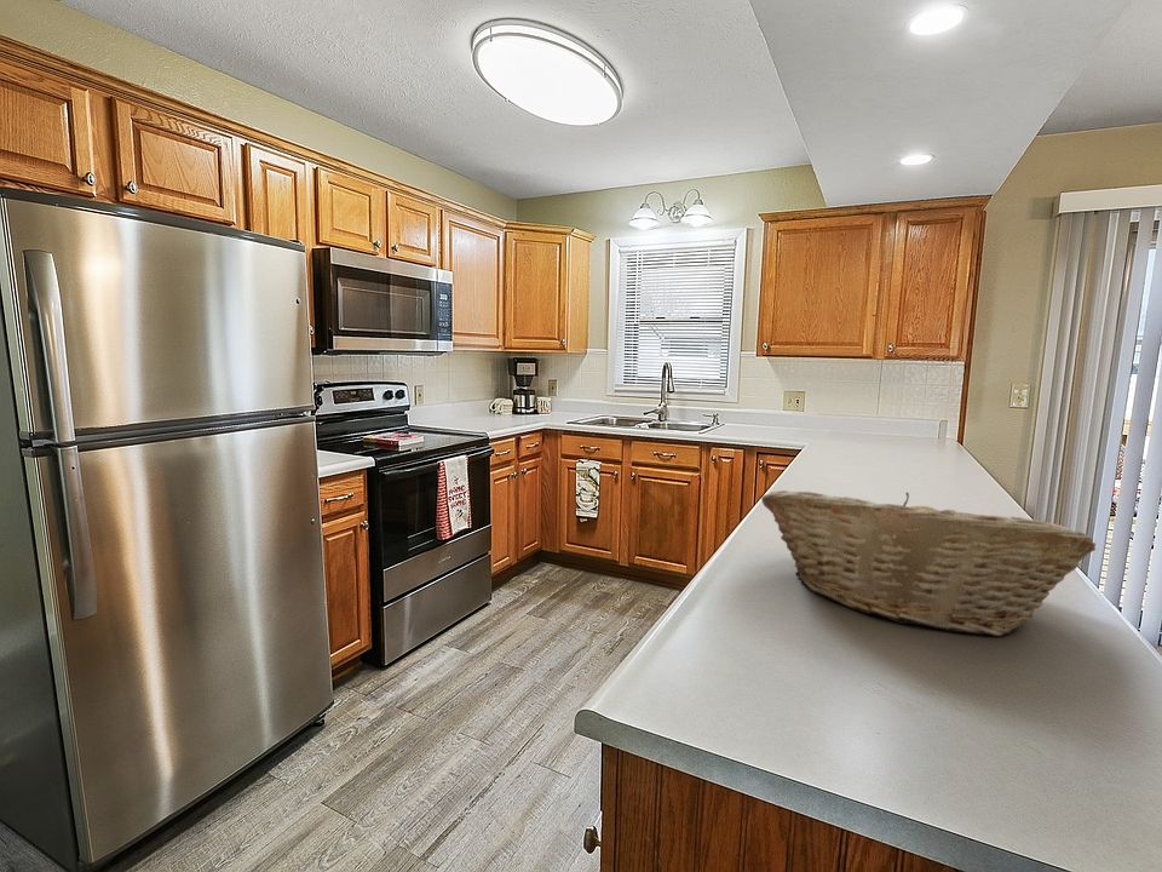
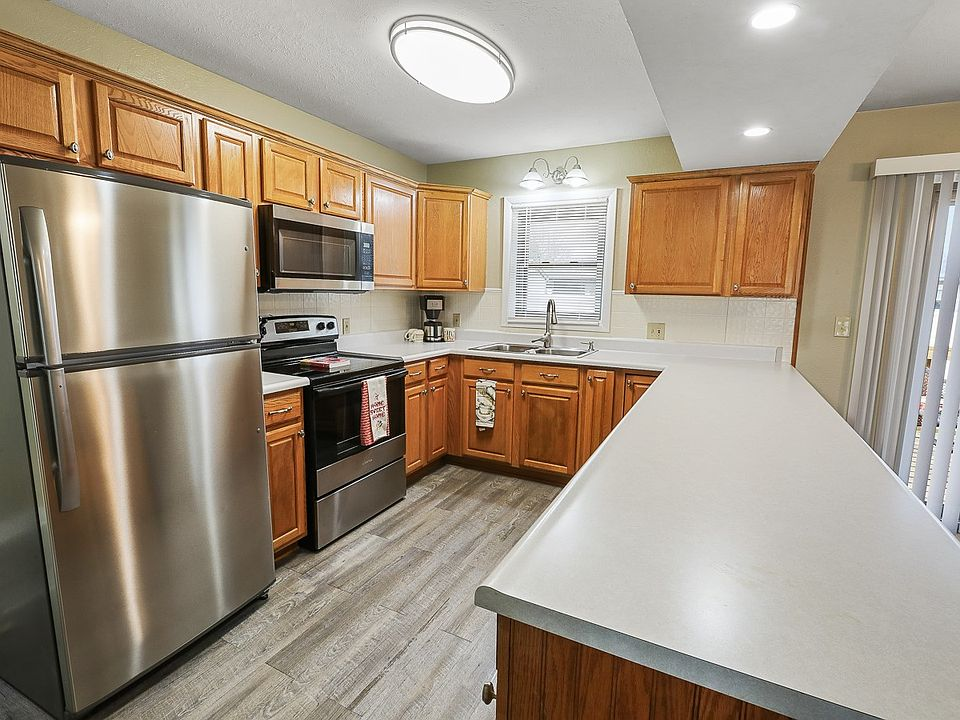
- fruit basket (904, 543)
